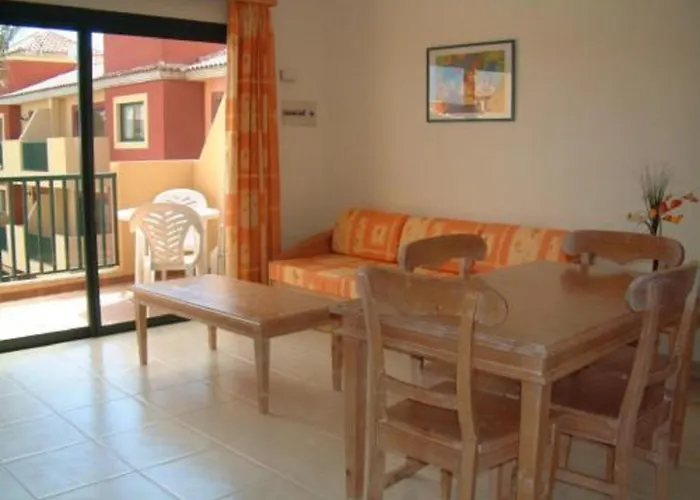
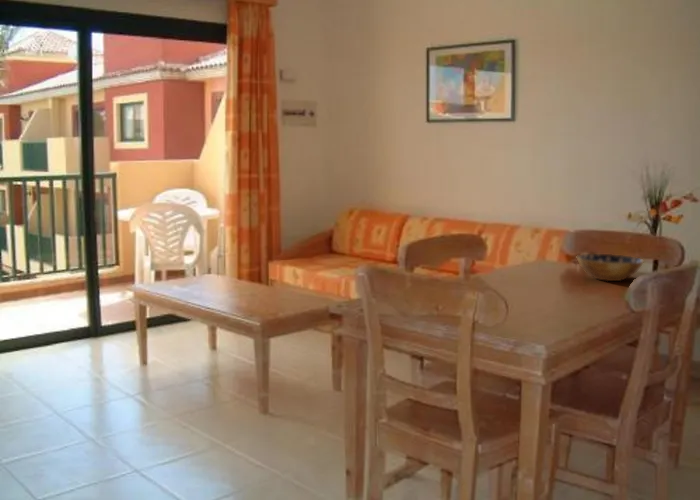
+ bowl (609, 268)
